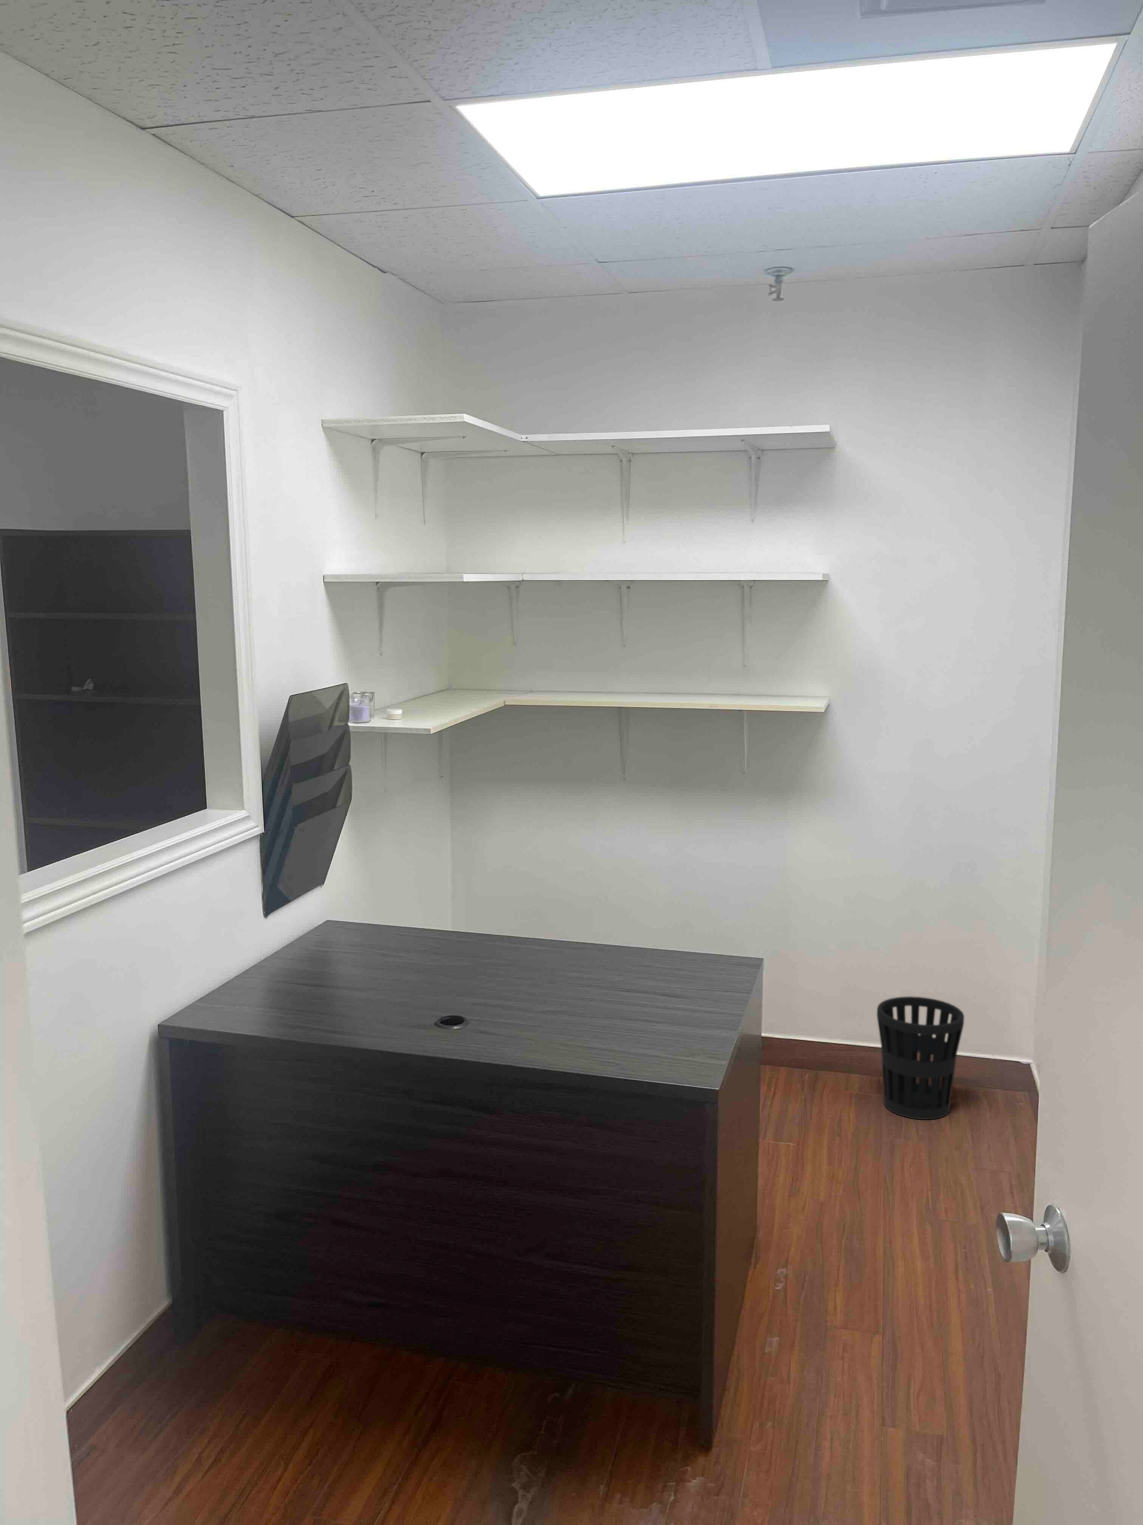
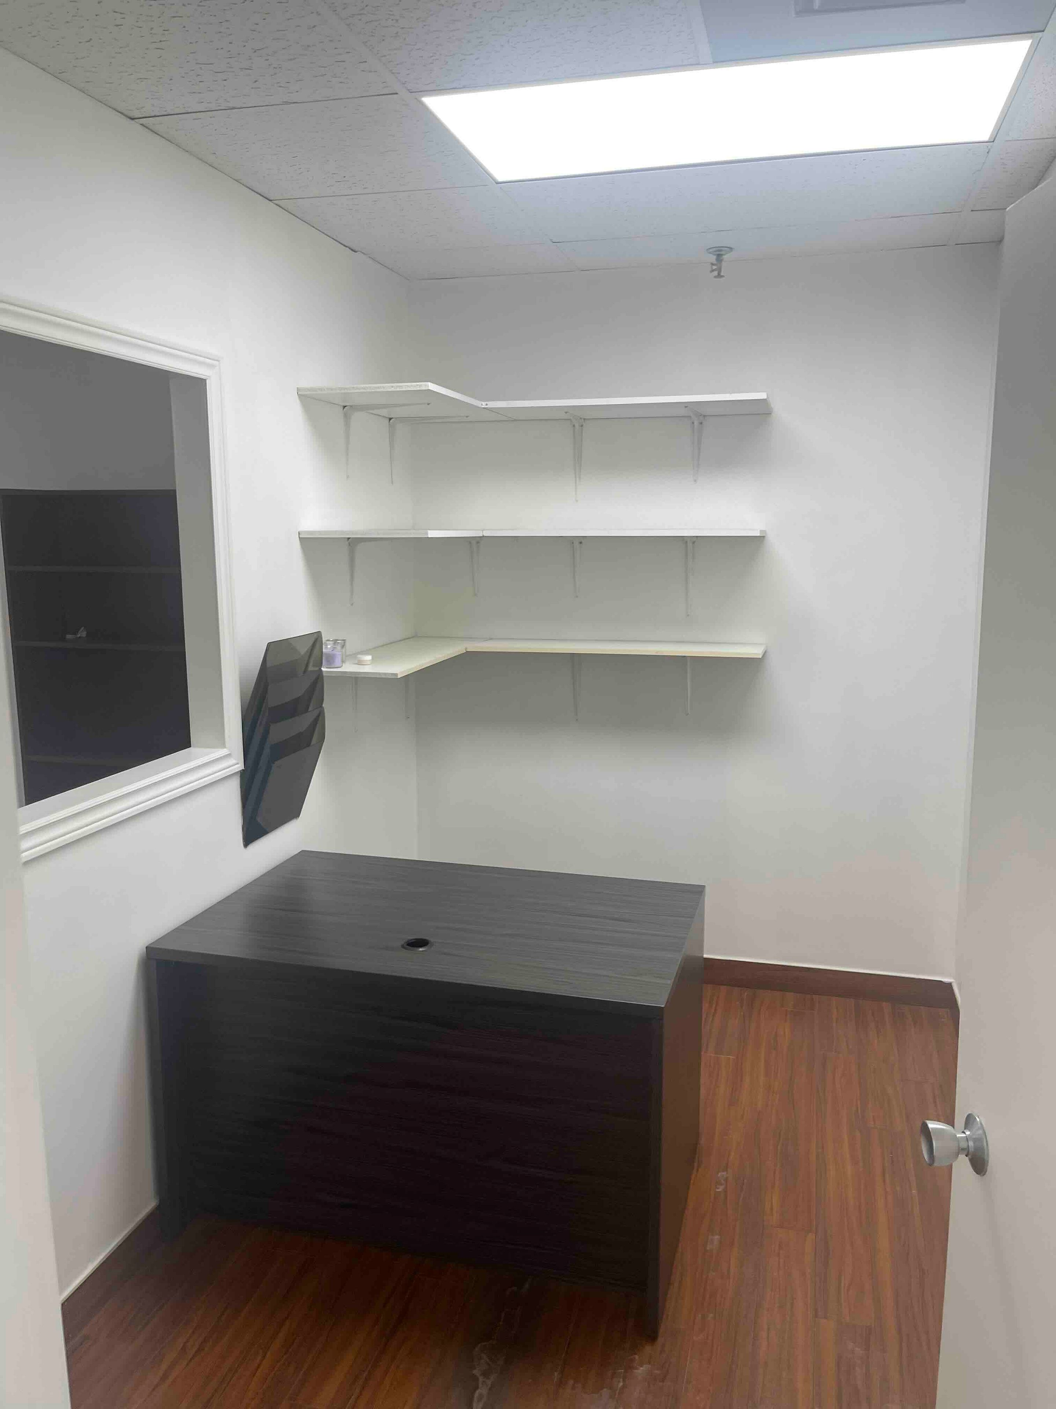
- wastebasket (920, 1058)
